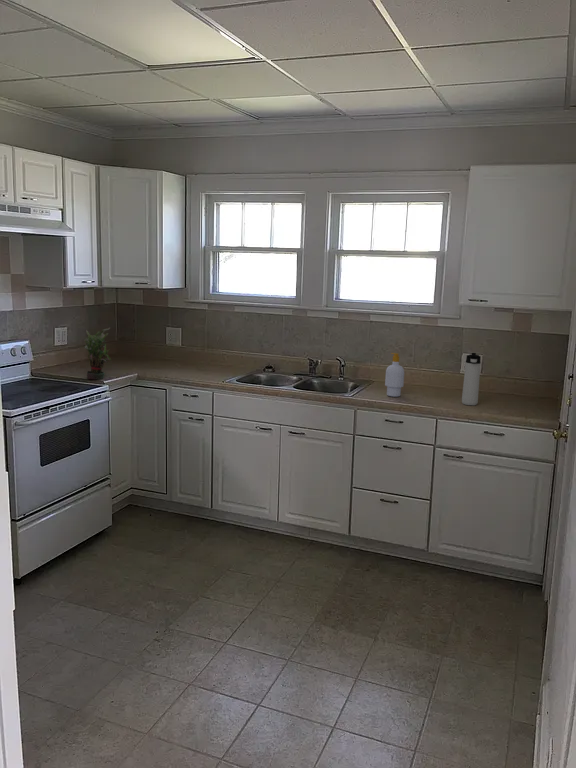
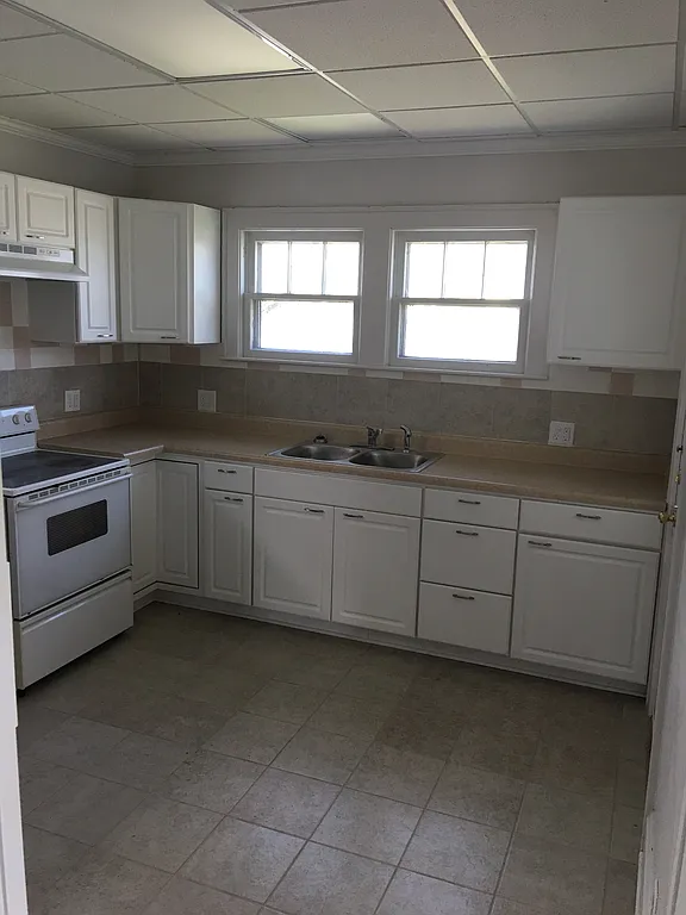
- potted plant (99, 353)
- thermos bottle (471, 379)
- soap bottle (394, 374)
